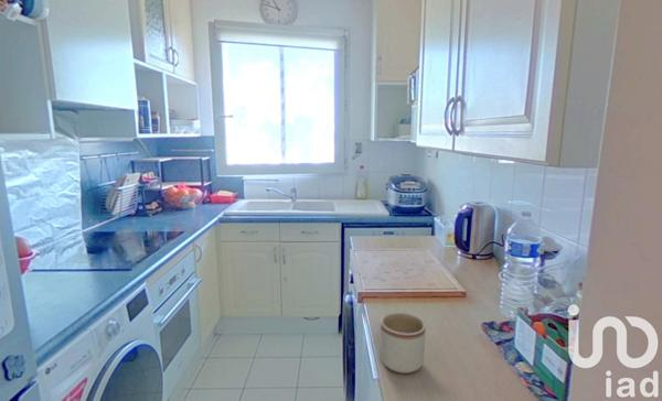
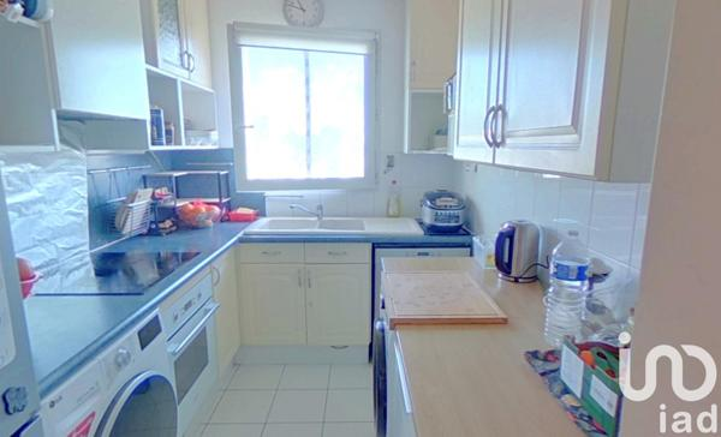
- mug (403, 338)
